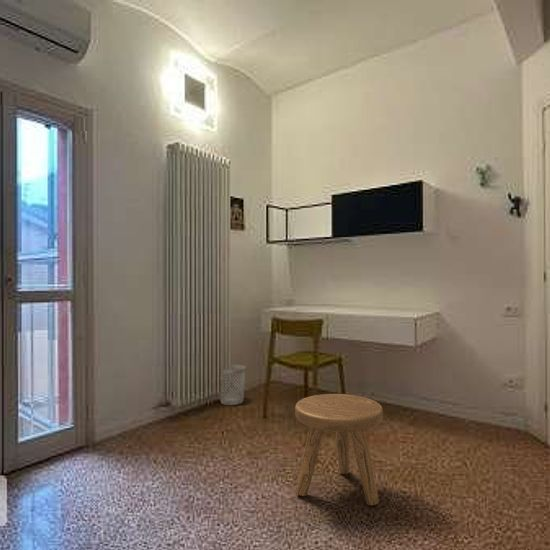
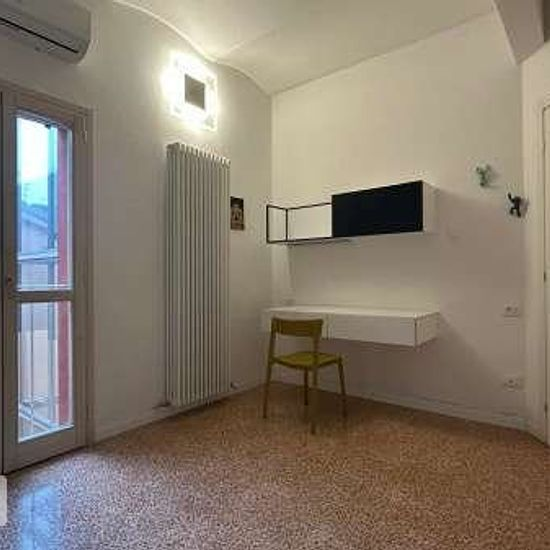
- wastebasket (231, 384)
- stool (338, 447)
